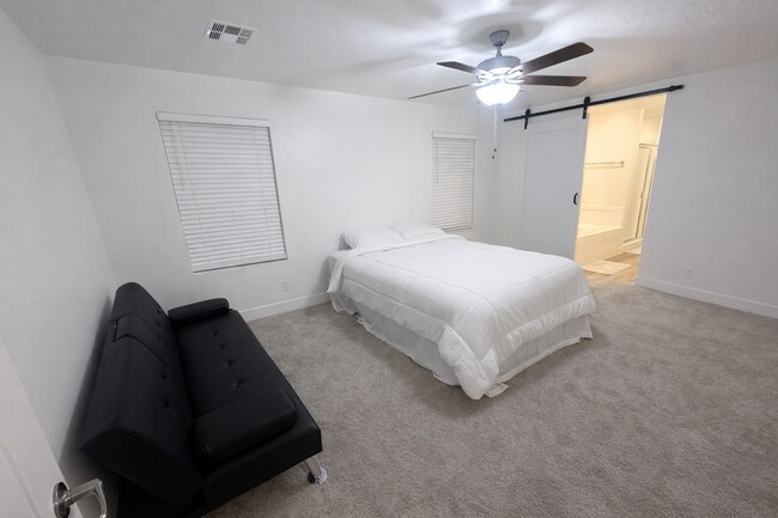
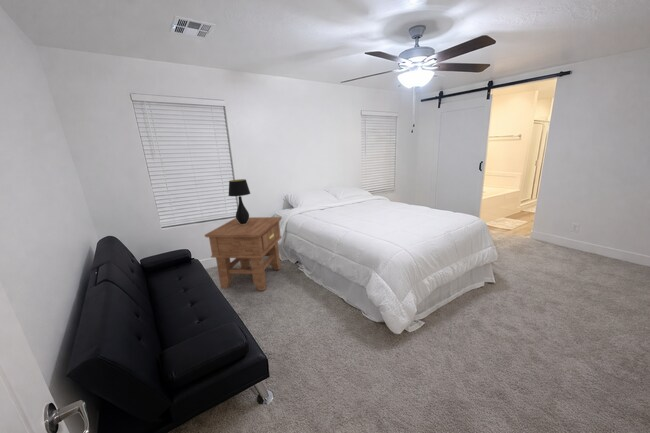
+ side table (250, 252)
+ table lamp (240, 202)
